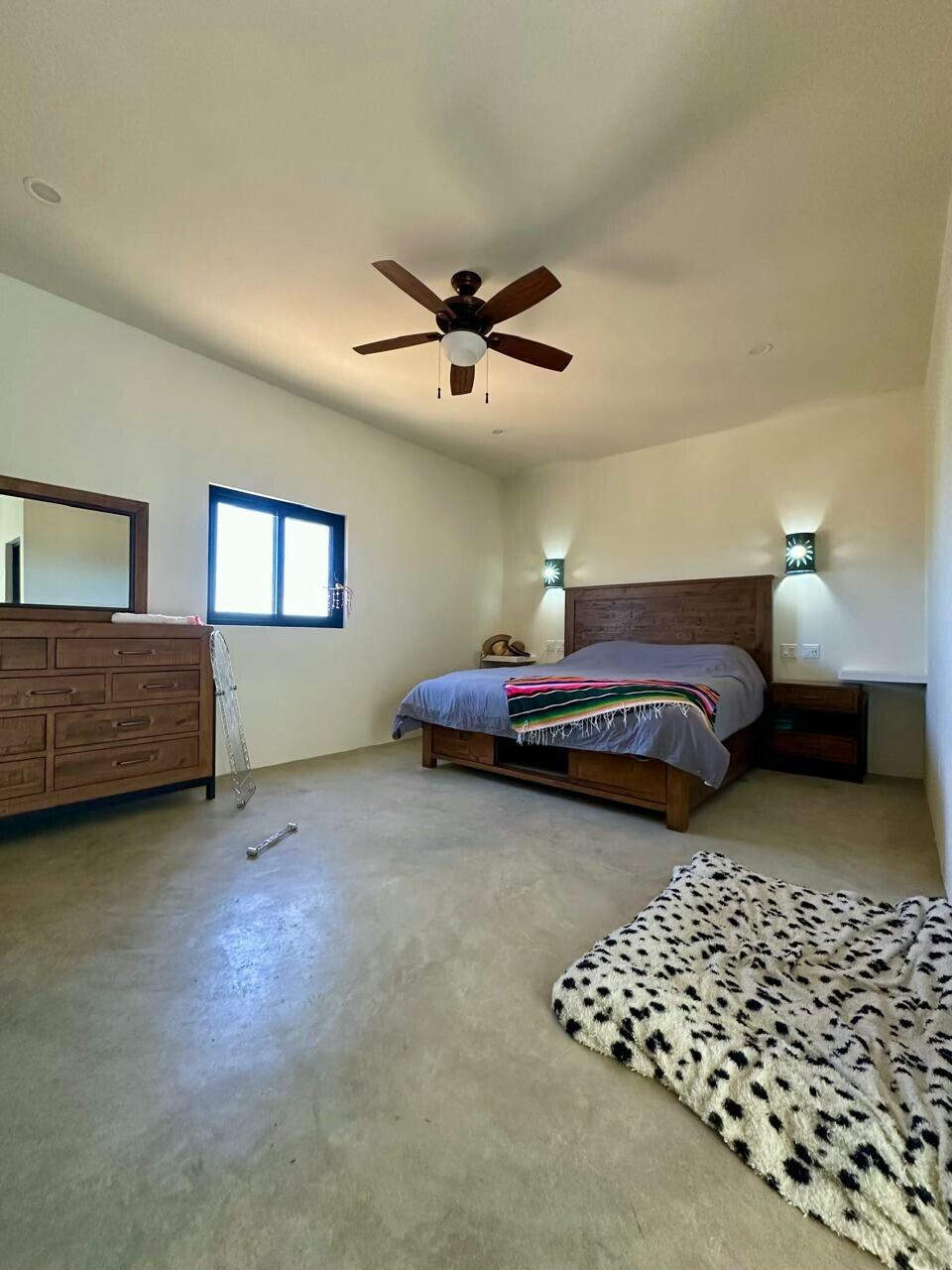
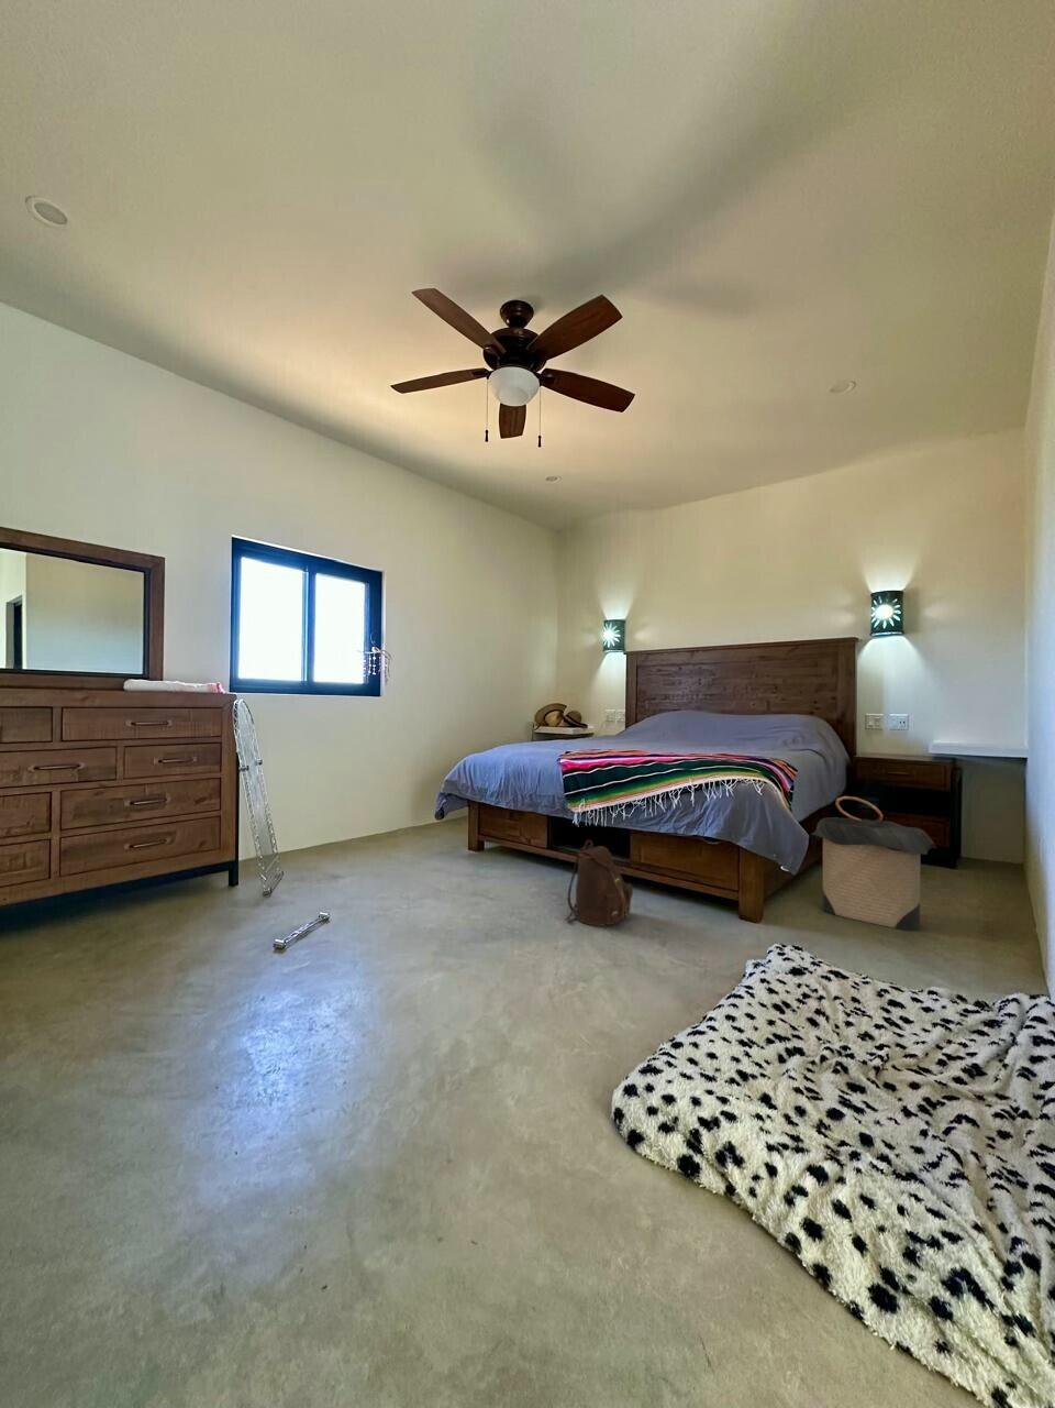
+ laundry hamper (871, 856)
+ backpack (598, 879)
